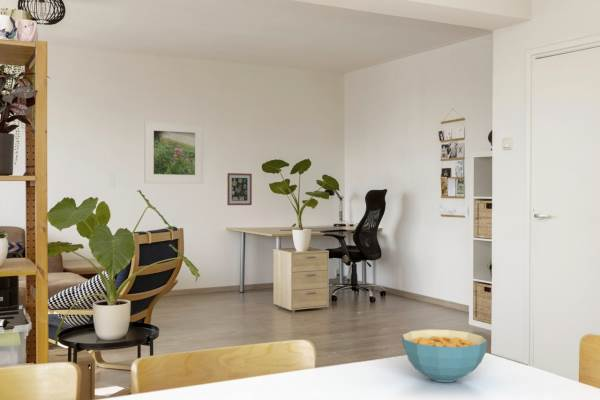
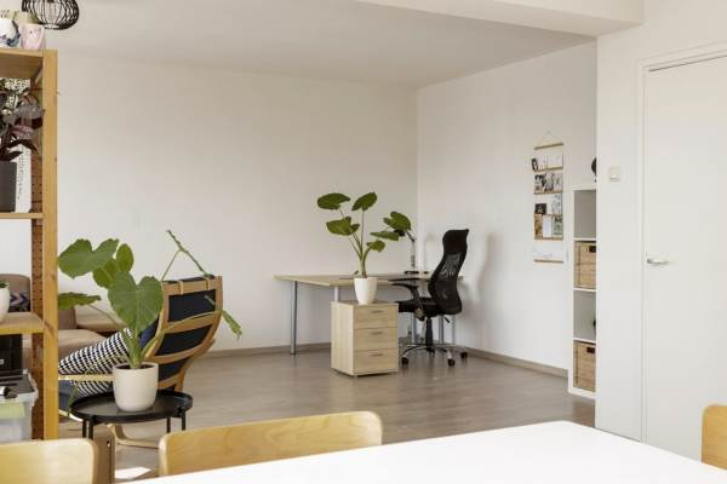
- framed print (174, 153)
- cereal bowl (443, 358)
- wall art (239, 189)
